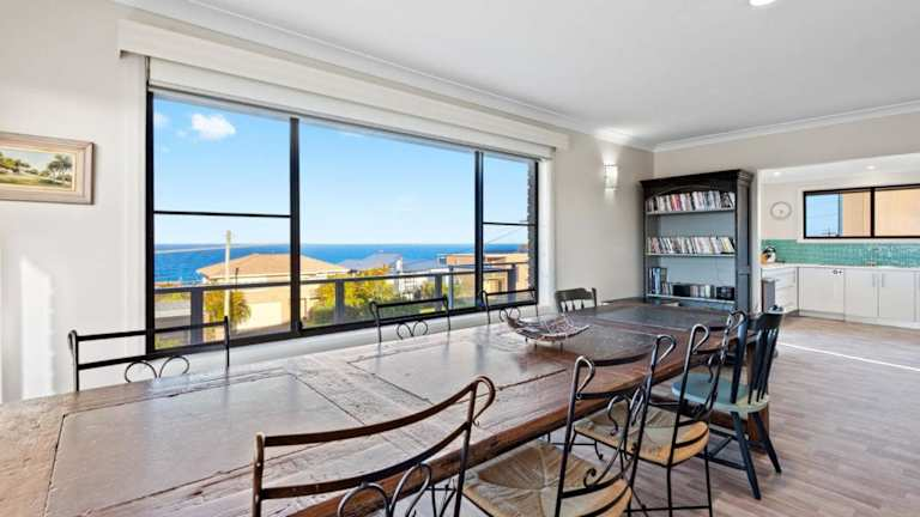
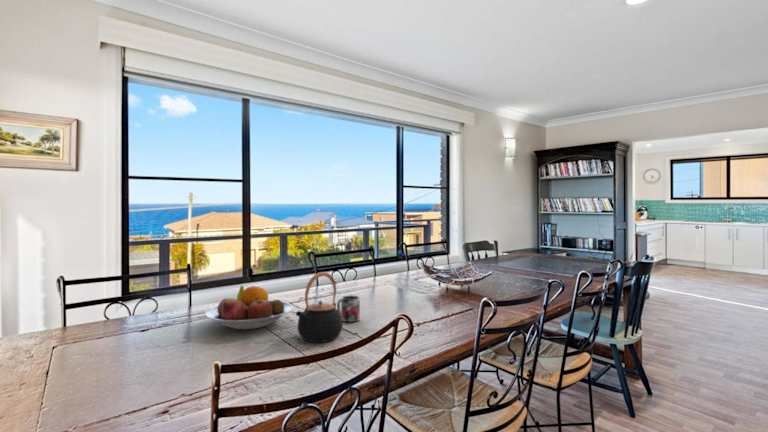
+ fruit bowl (250, 306)
+ mug (347, 307)
+ teapot (317, 305)
